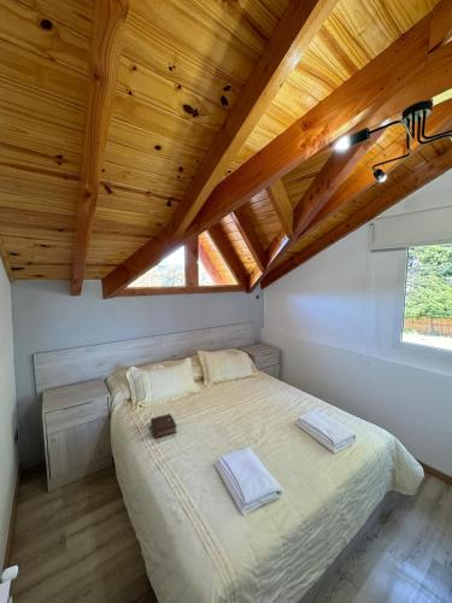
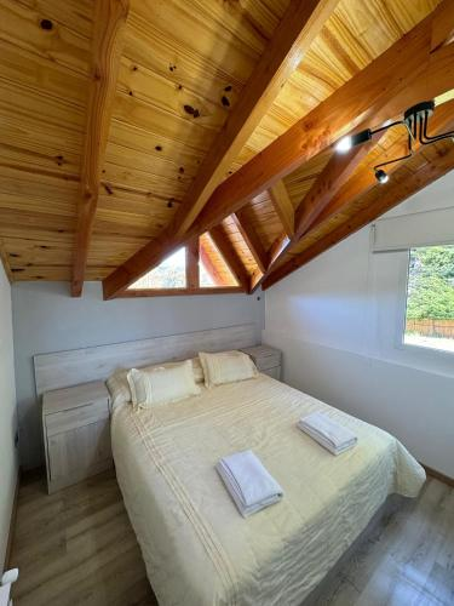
- book (164, 427)
